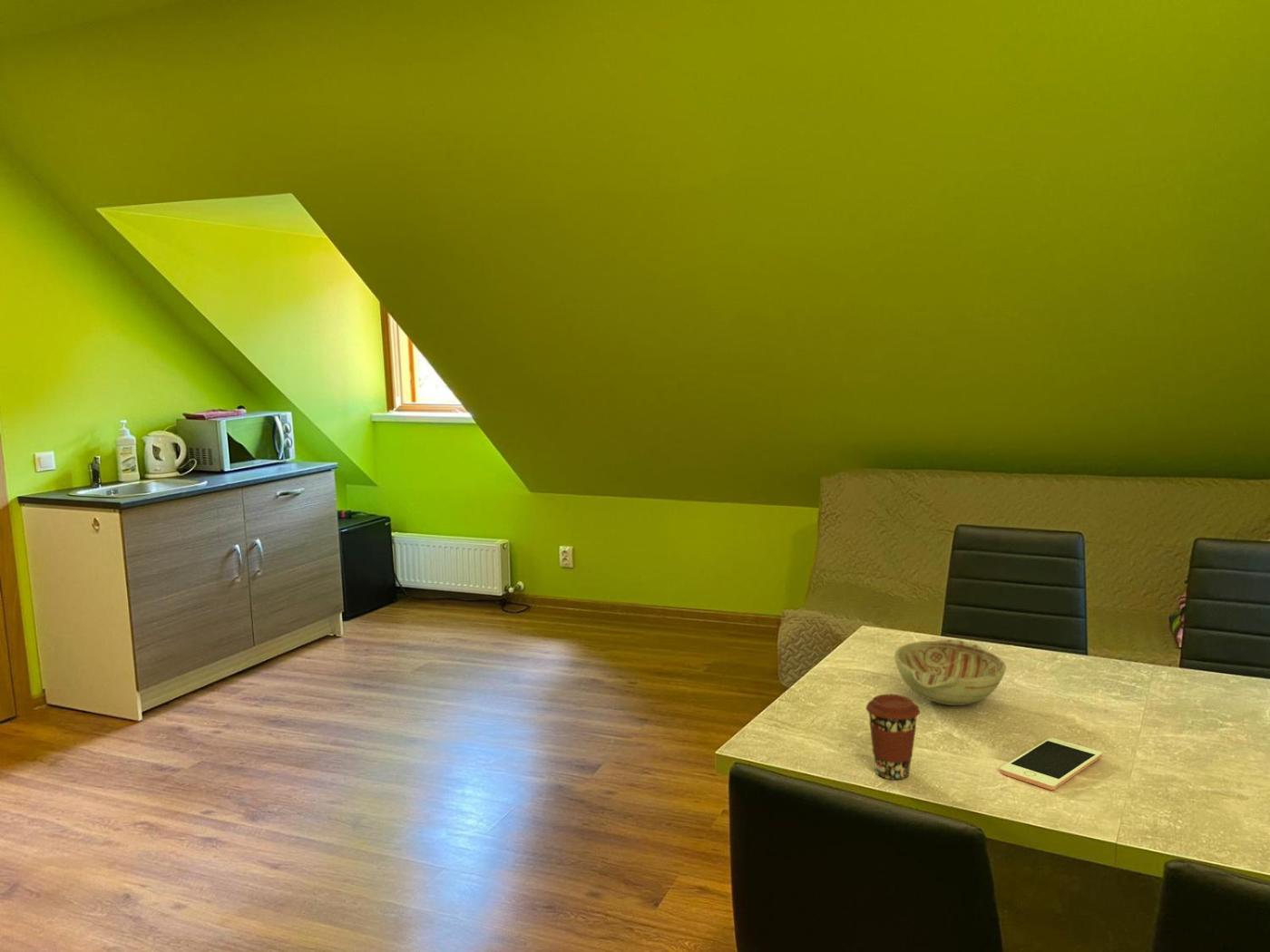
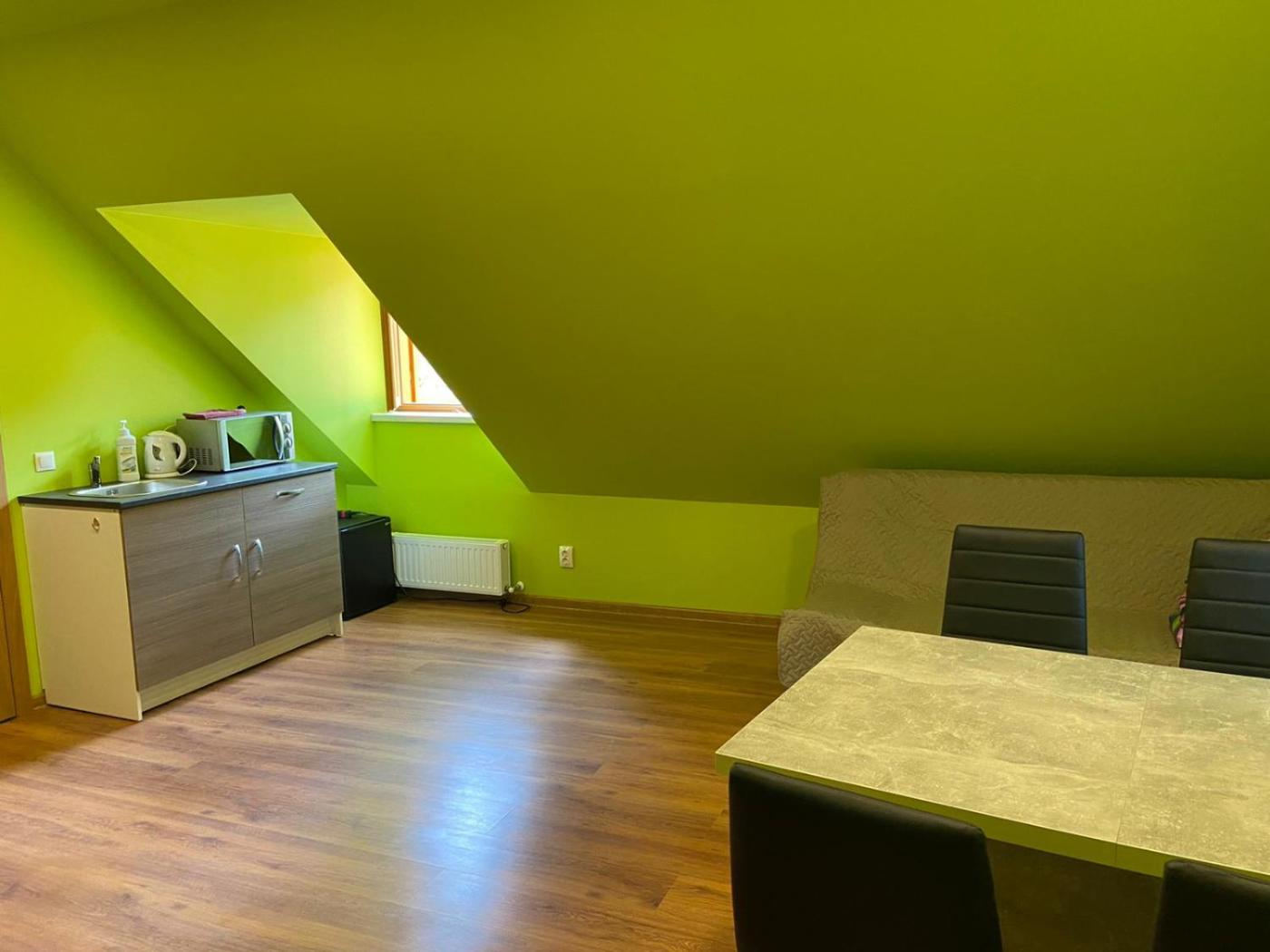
- cell phone (1051, 762)
- coffee cup (892, 736)
- decorative bowl (948, 677)
